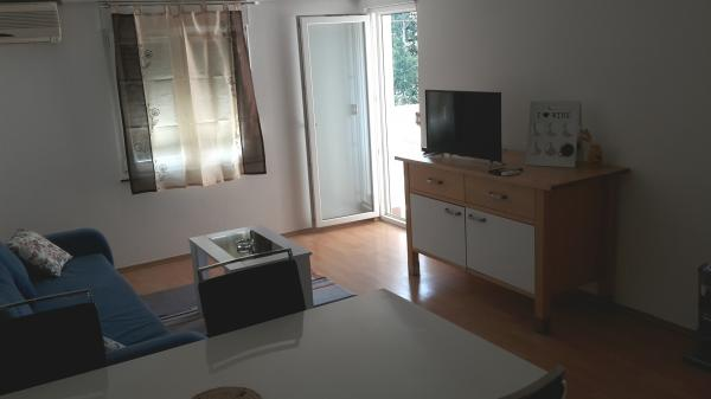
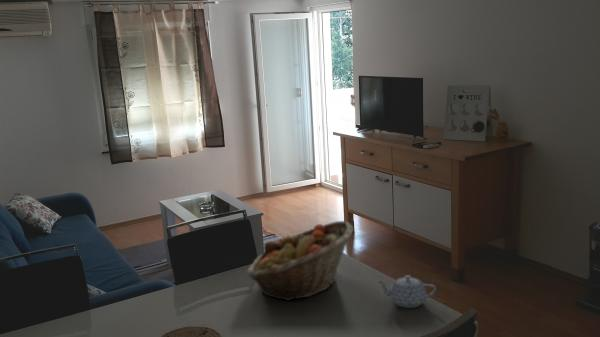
+ fruit basket (301, 256)
+ teapot (406, 289)
